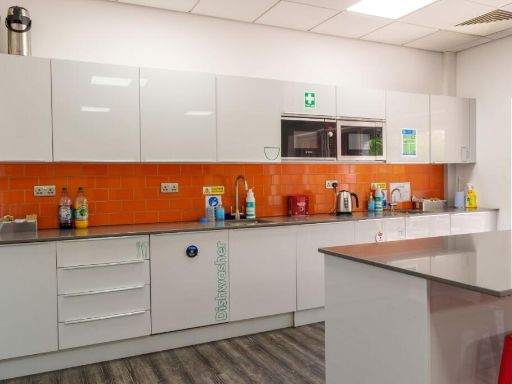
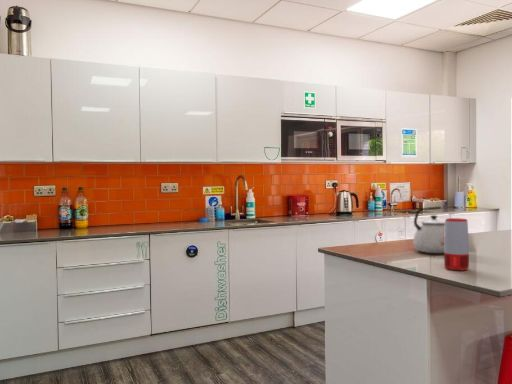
+ speaker (456, 243)
+ kettle (434, 229)
